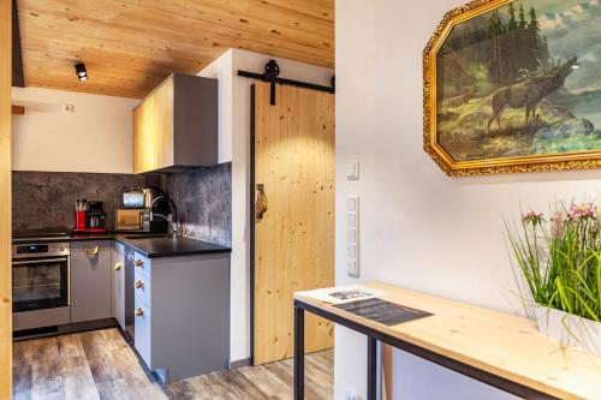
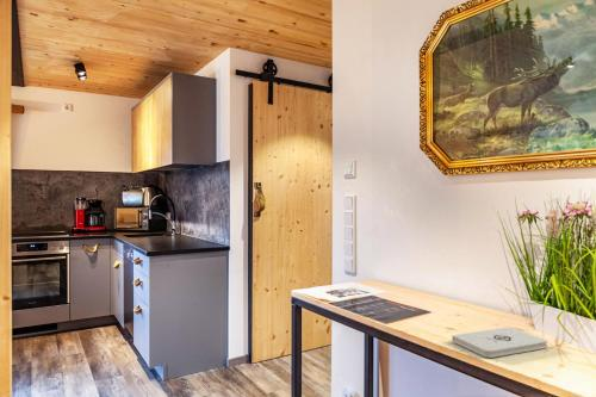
+ notepad (499, 341)
